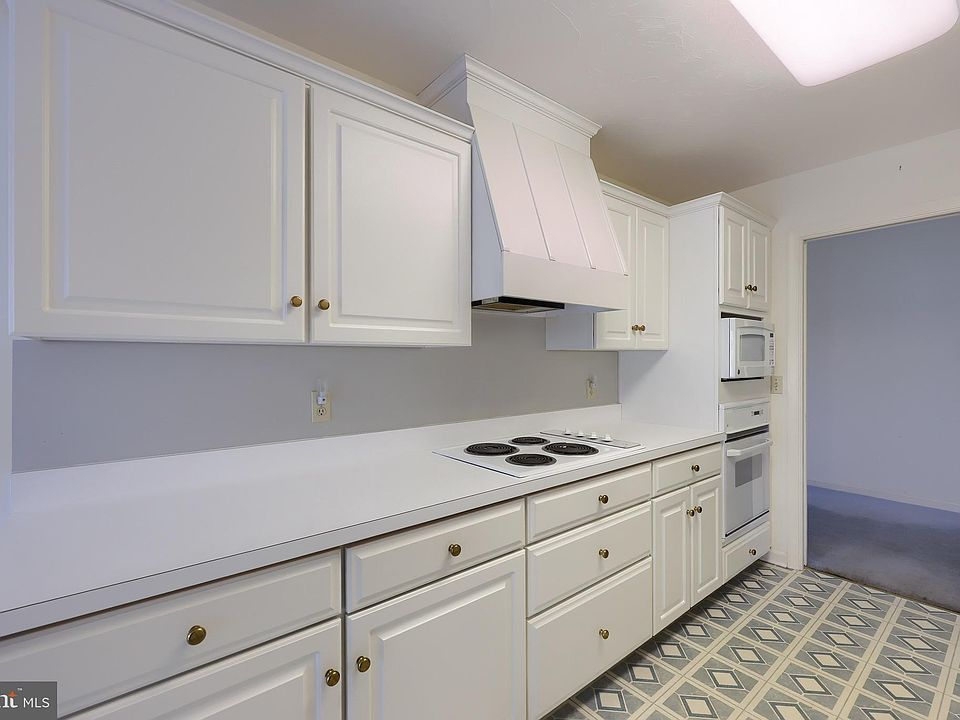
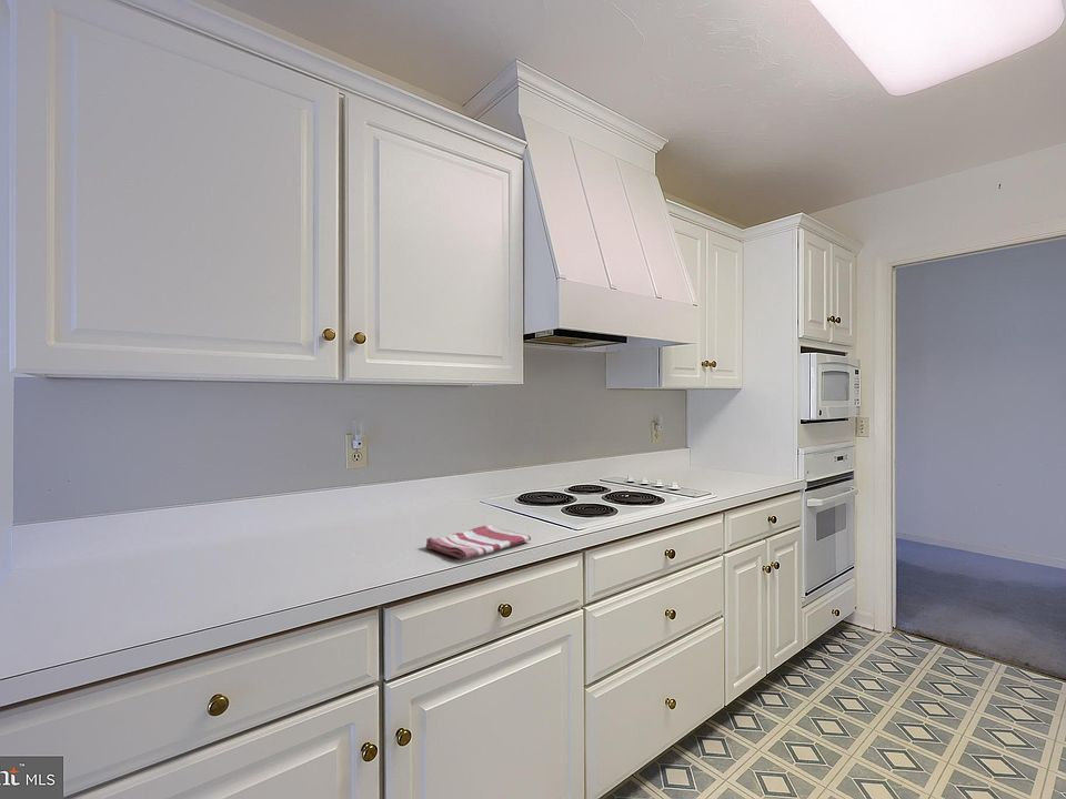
+ dish towel (479, 539)
